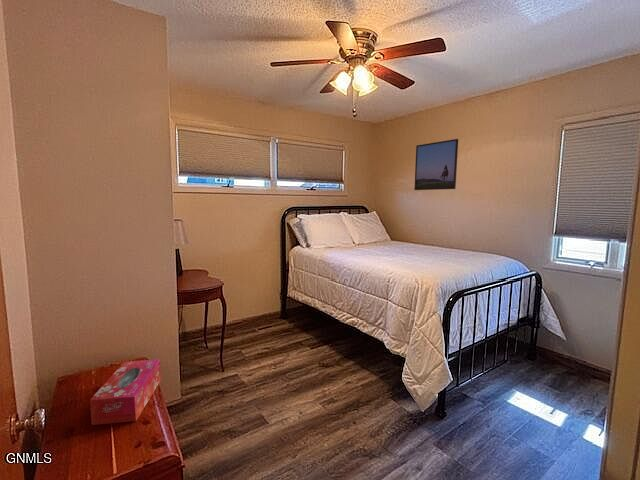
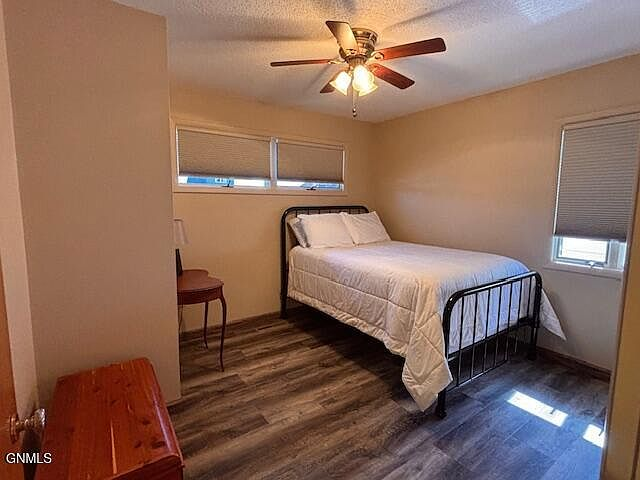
- tissue box (129, 388)
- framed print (434, 166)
